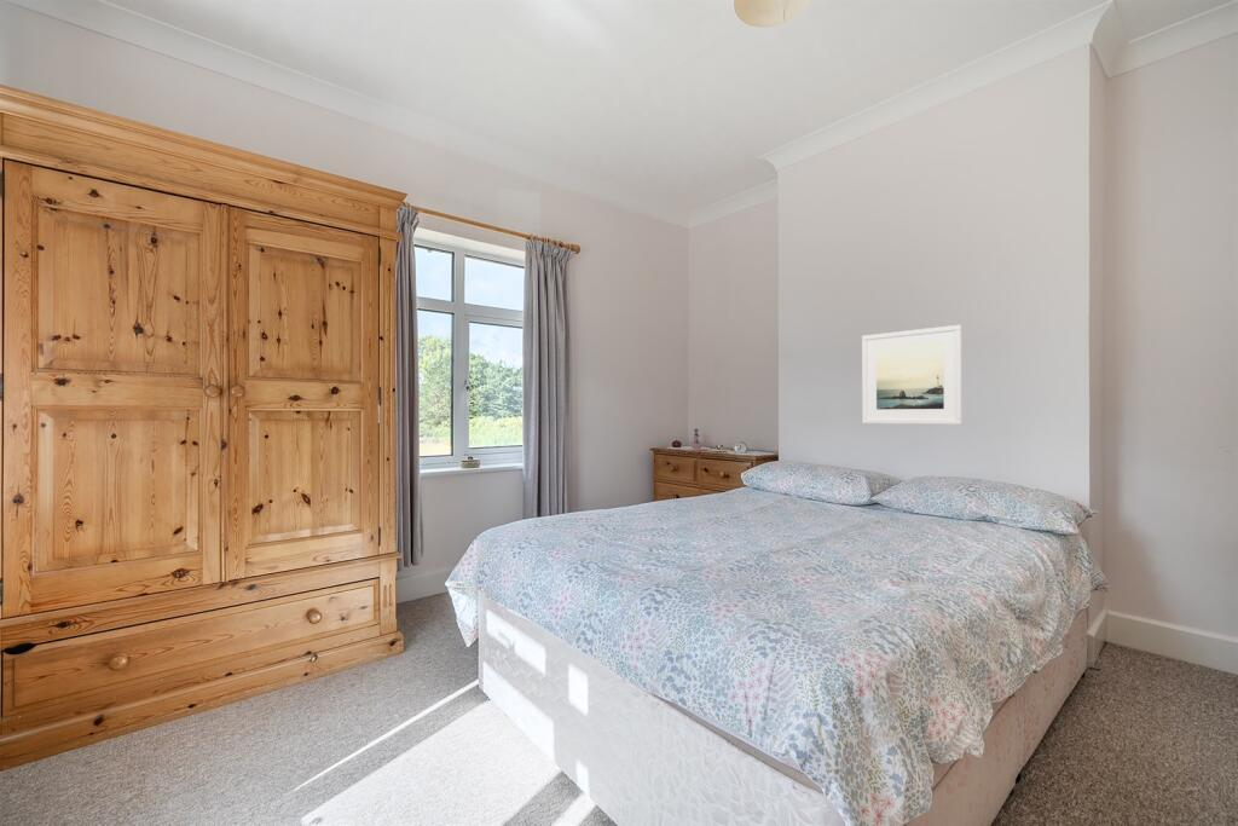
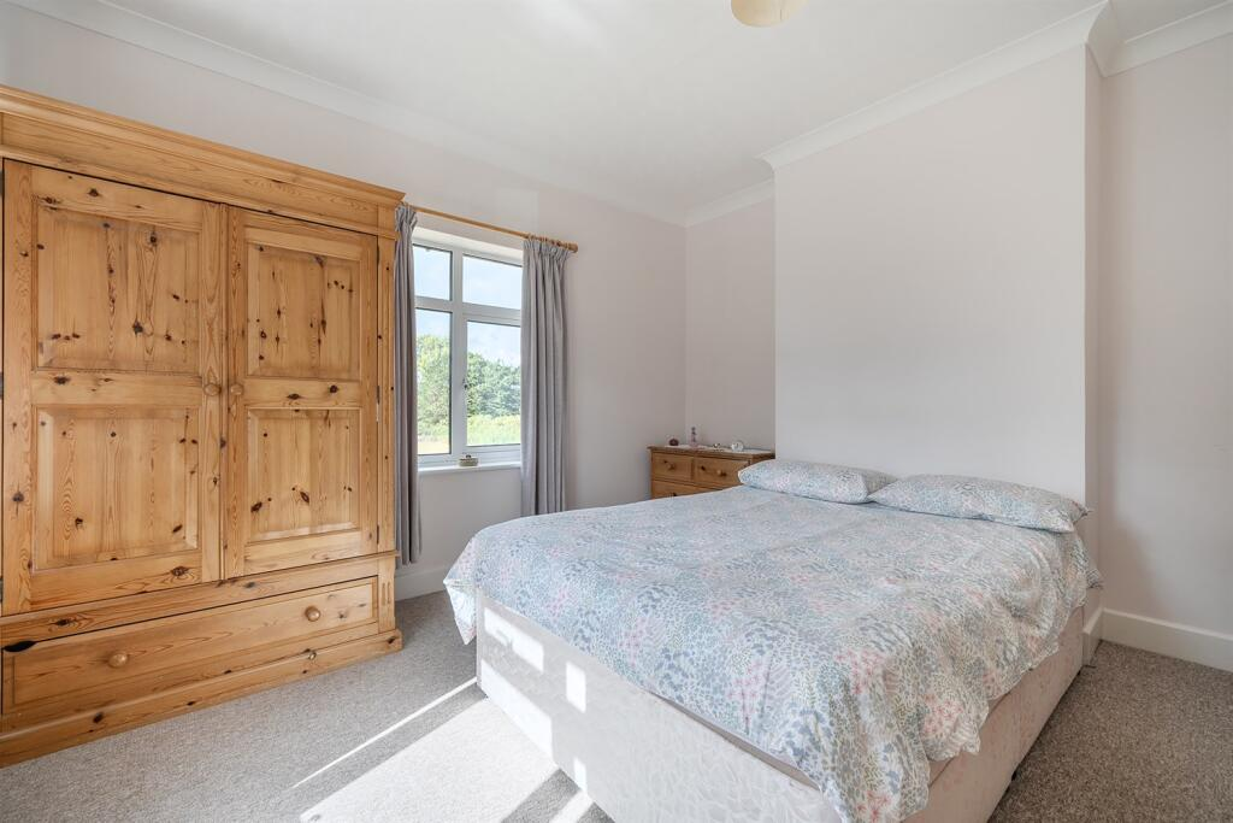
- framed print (908, 377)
